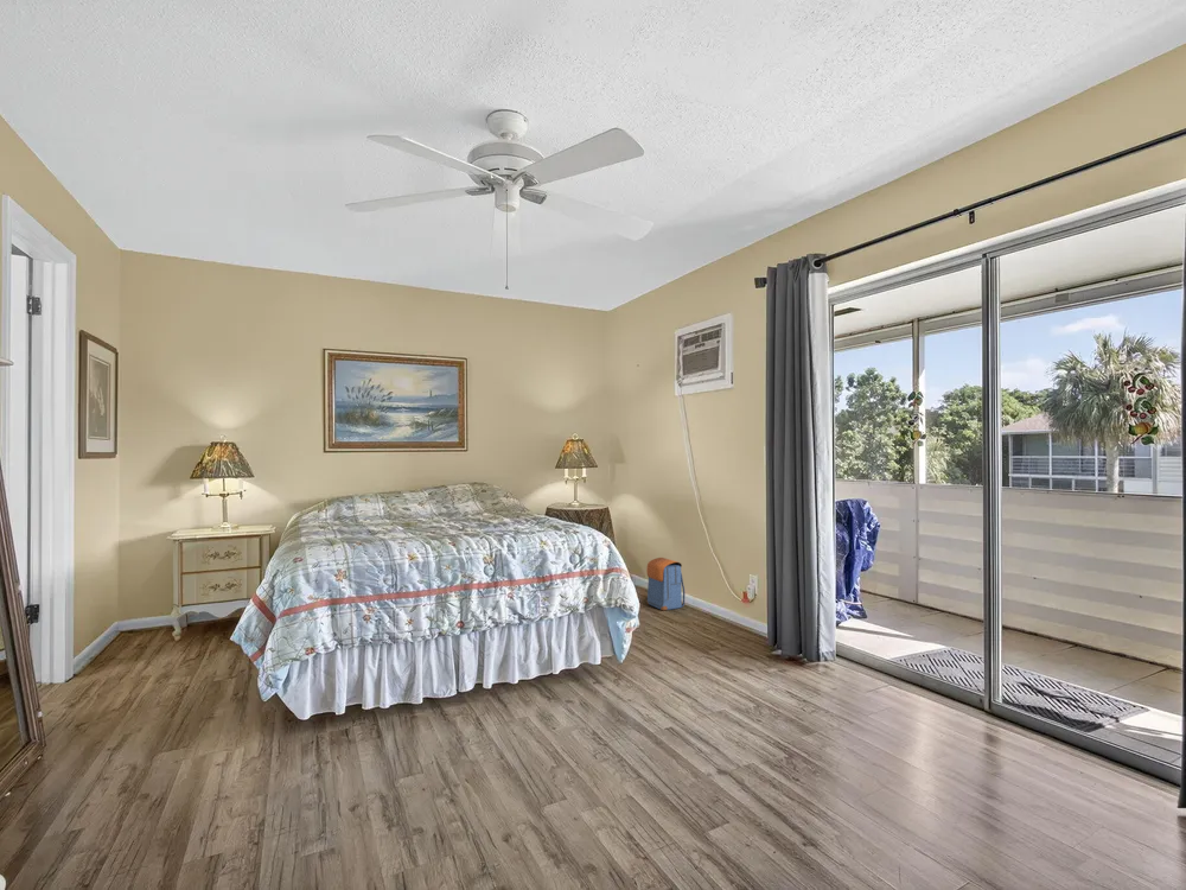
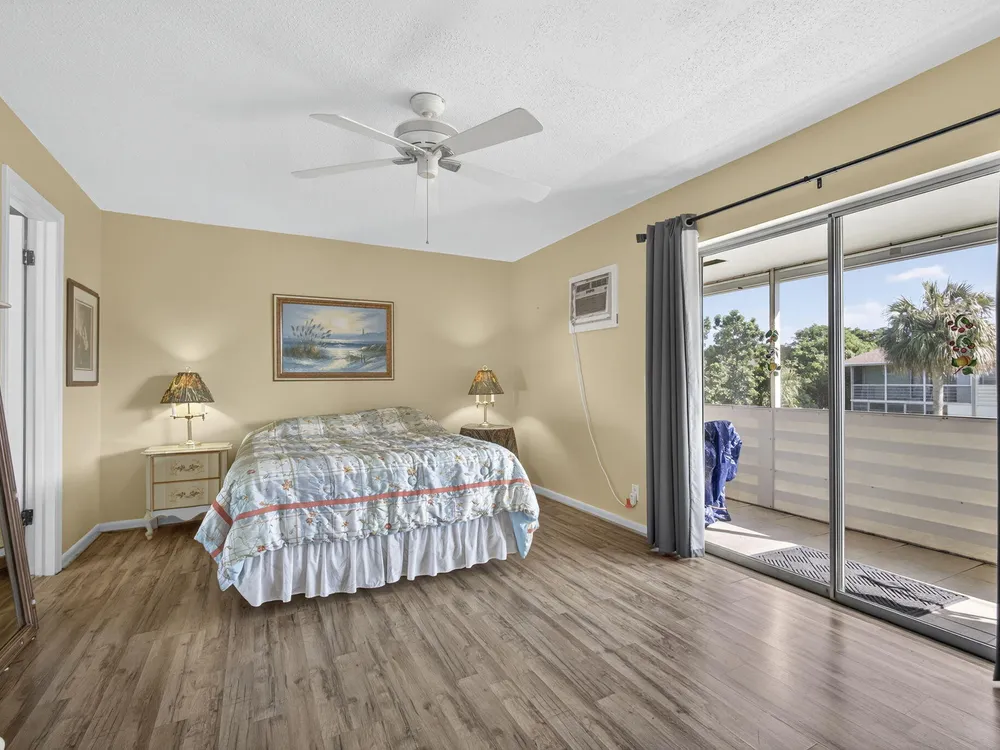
- backpack (667, 583)
